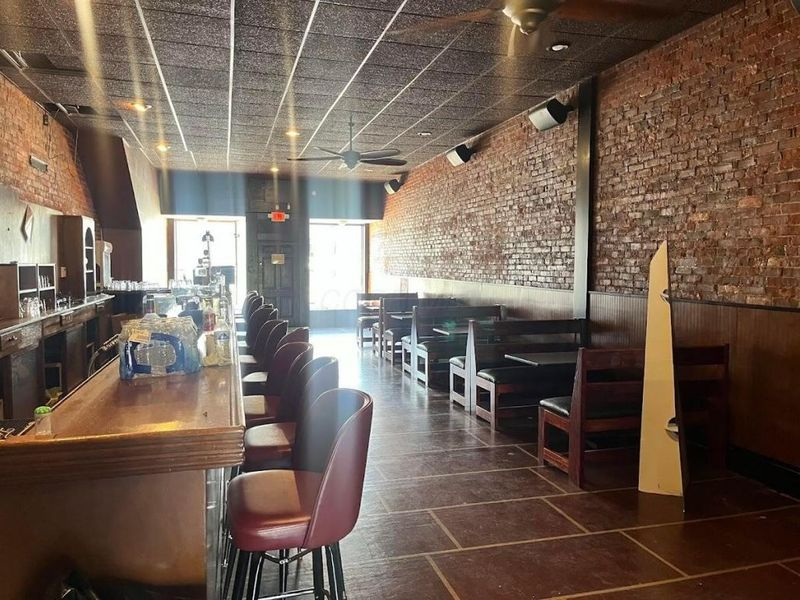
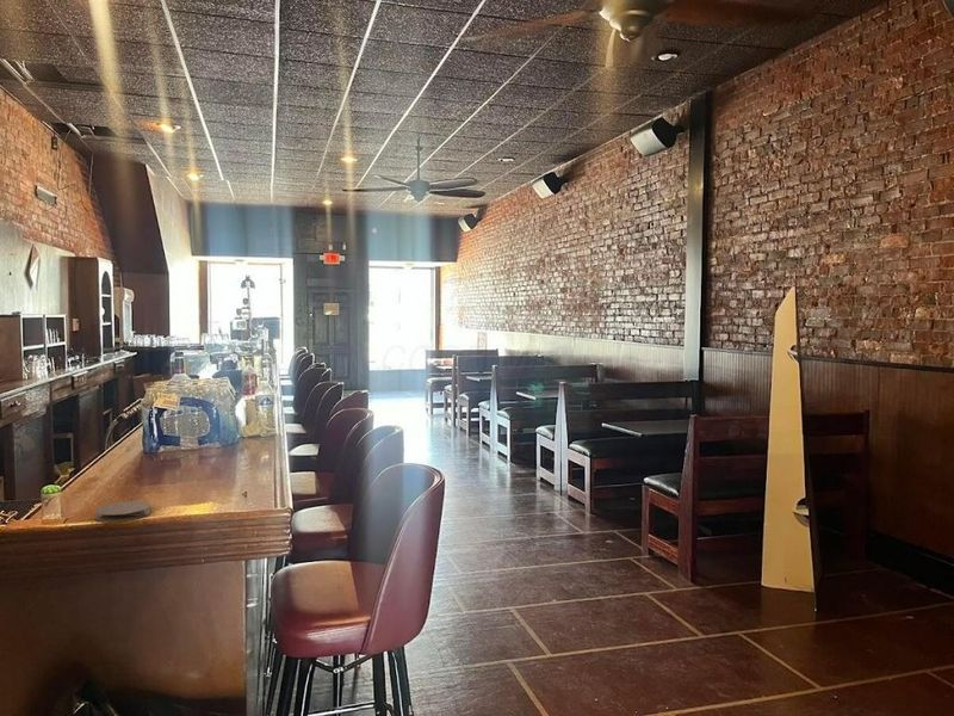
+ coaster (123, 511)
